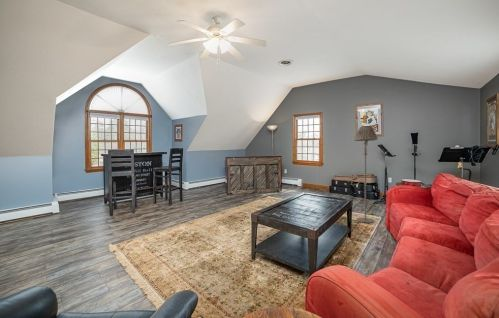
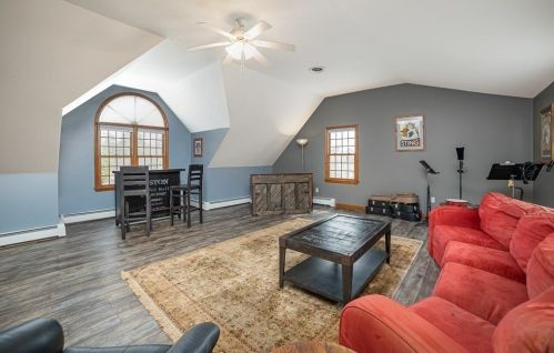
- floor lamp (365, 173)
